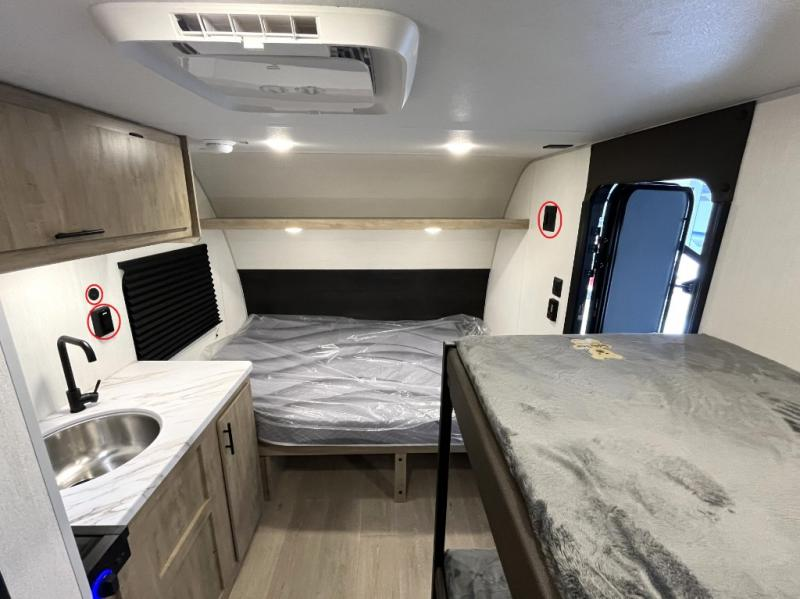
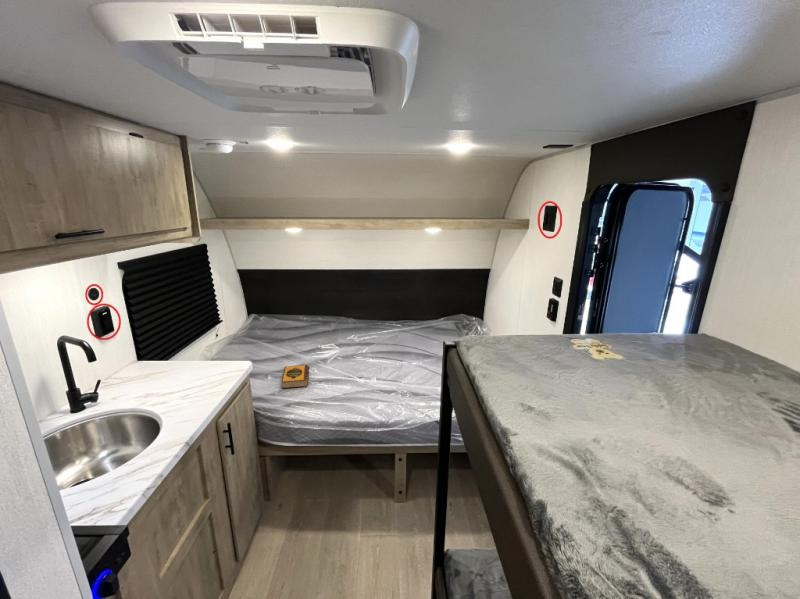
+ hardback book (296, 376)
